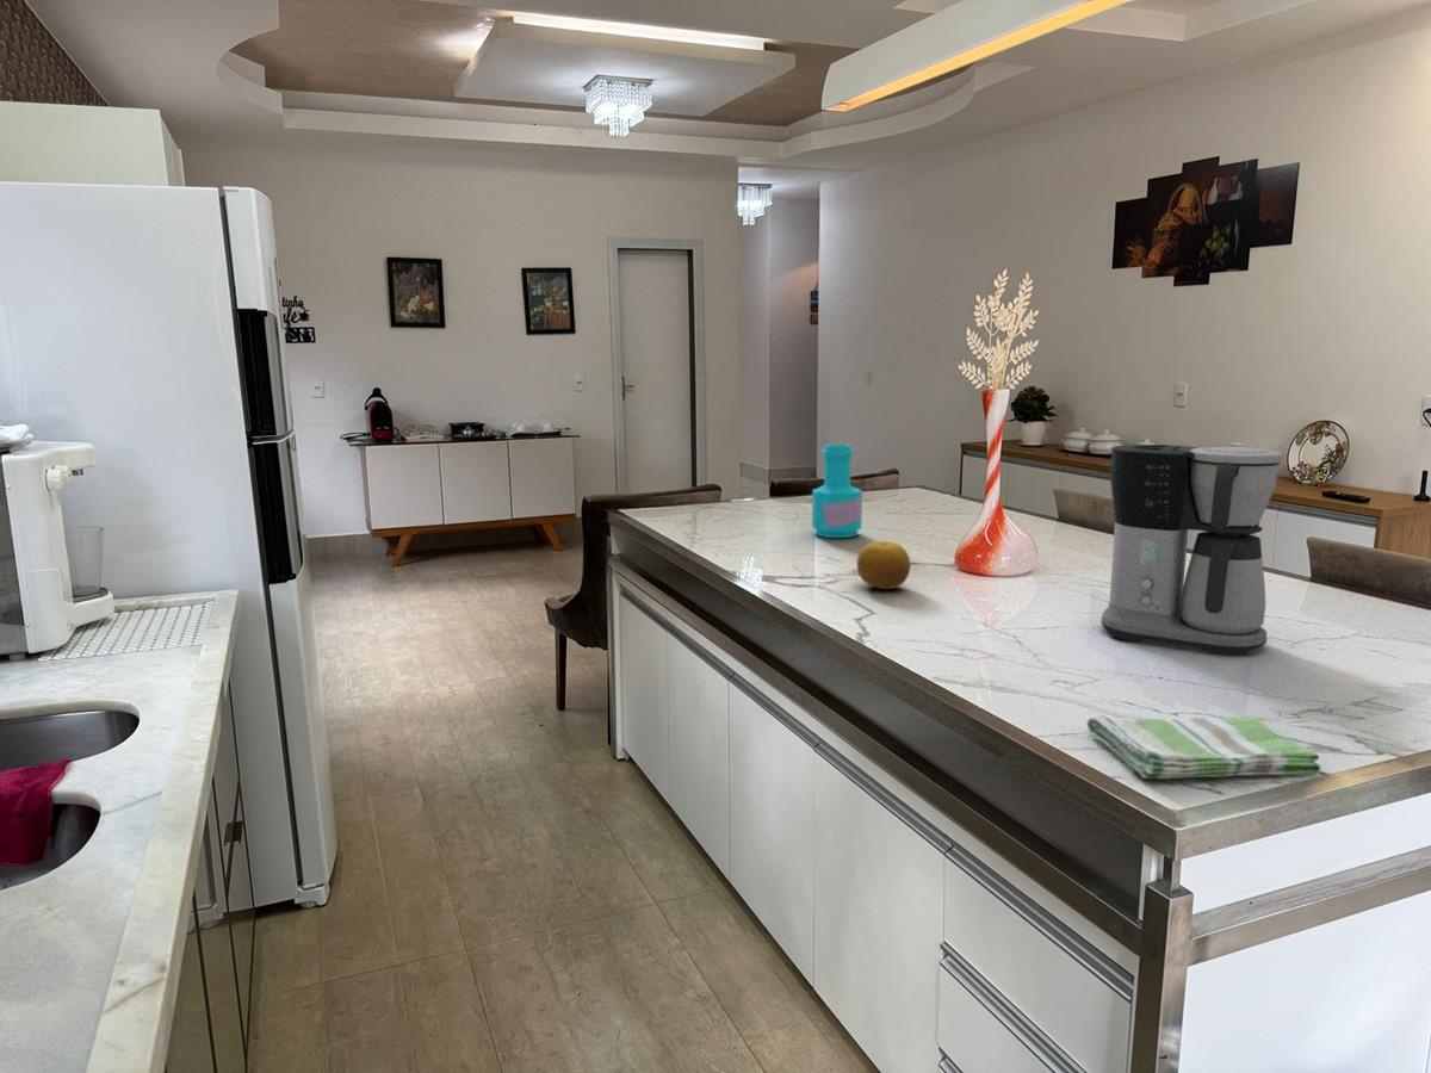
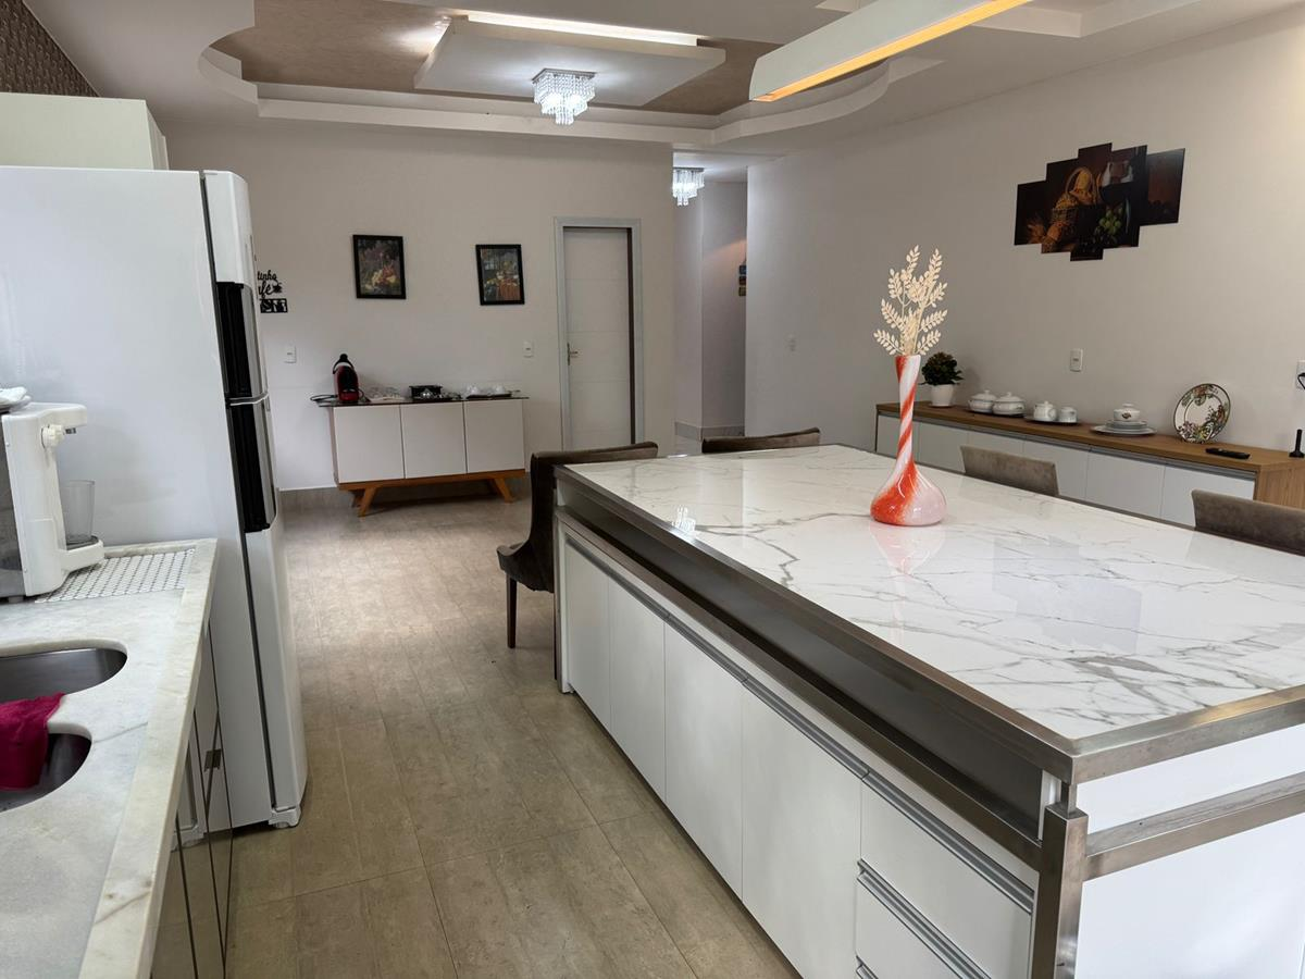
- dish towel (1197, 739)
- bottle (837, 490)
- fruit (882, 565)
- coffee maker (1185, 545)
